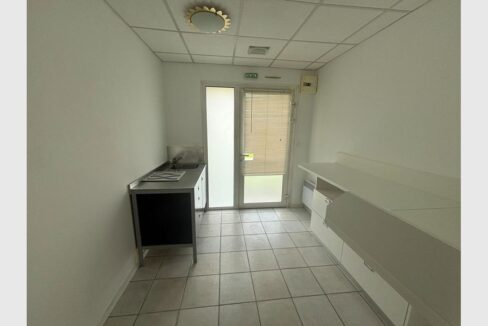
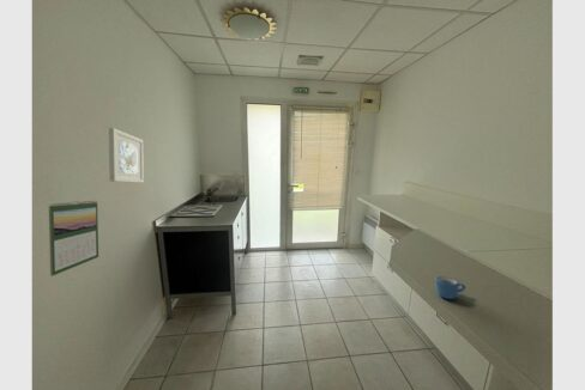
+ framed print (128, 158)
+ calendar (76, 233)
+ mug (450, 288)
